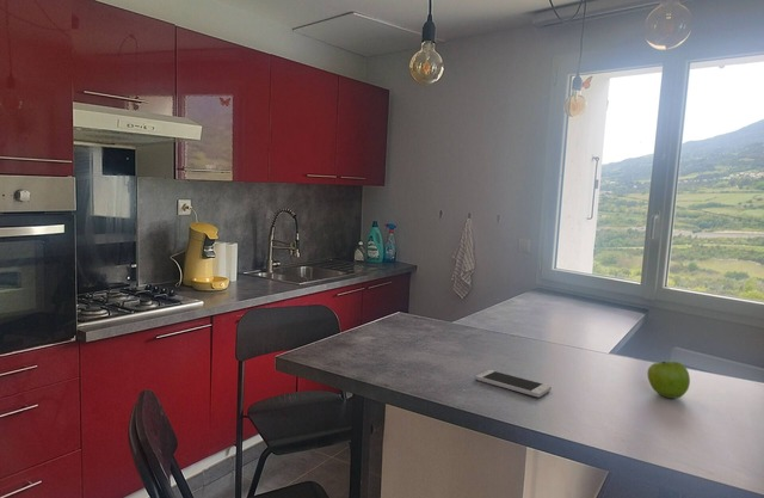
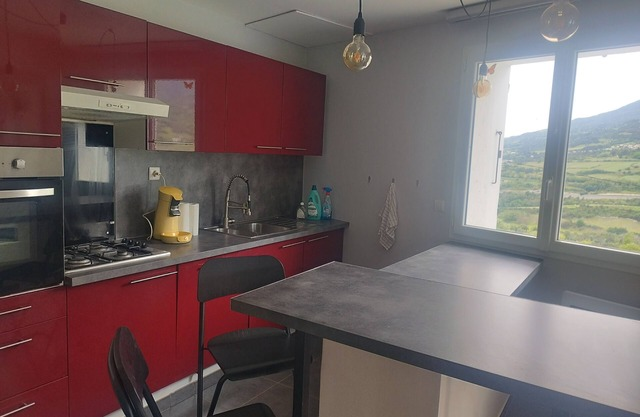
- smartphone (512, 382)
- fruit (667, 377)
